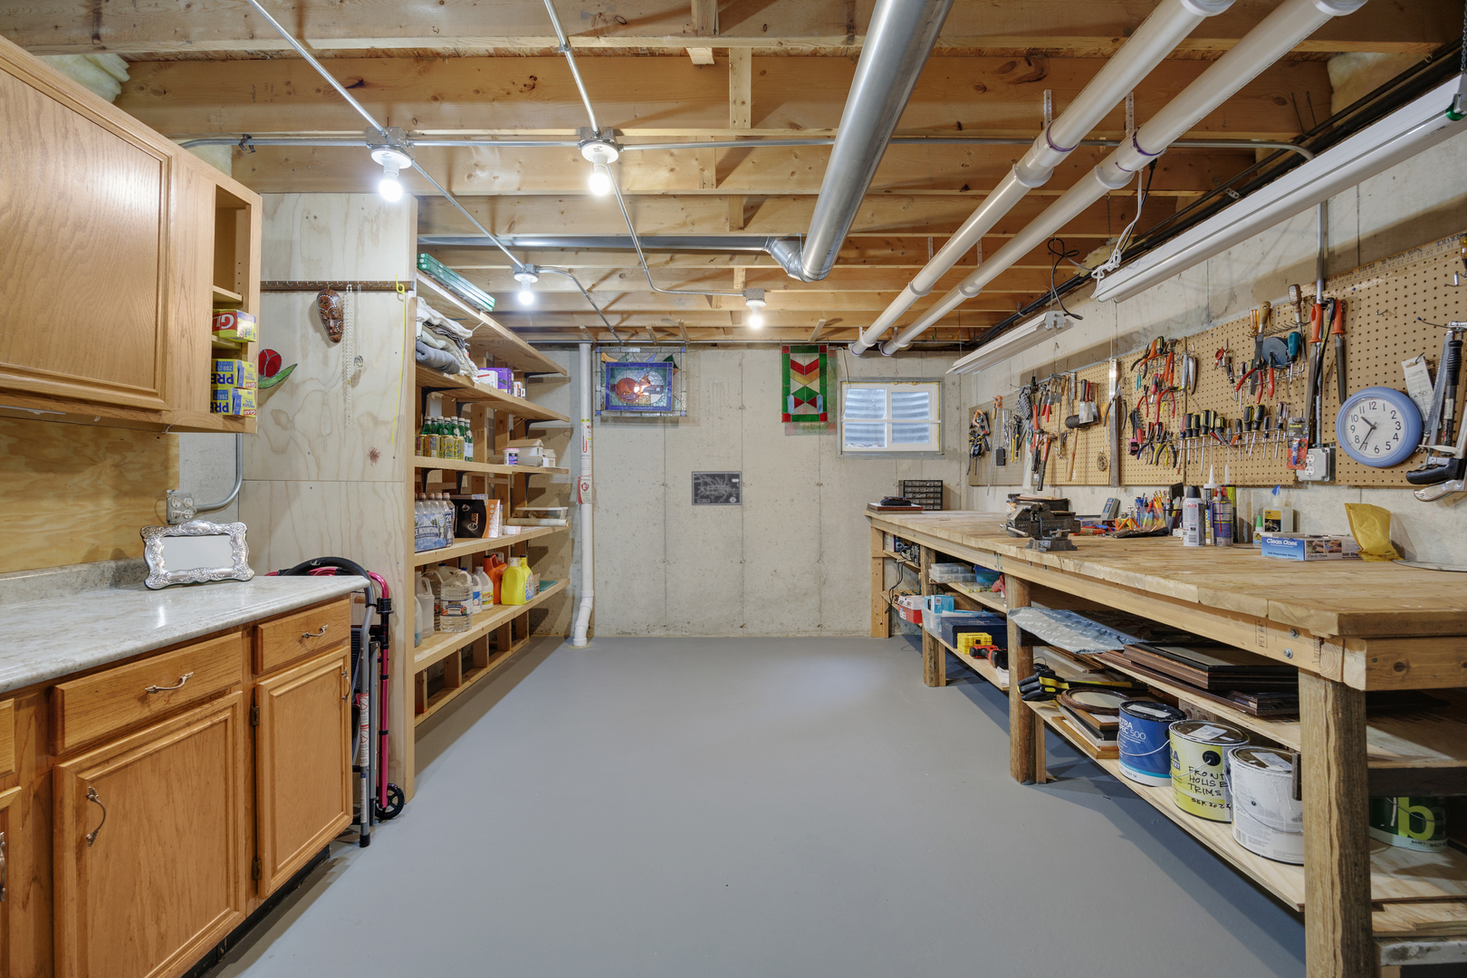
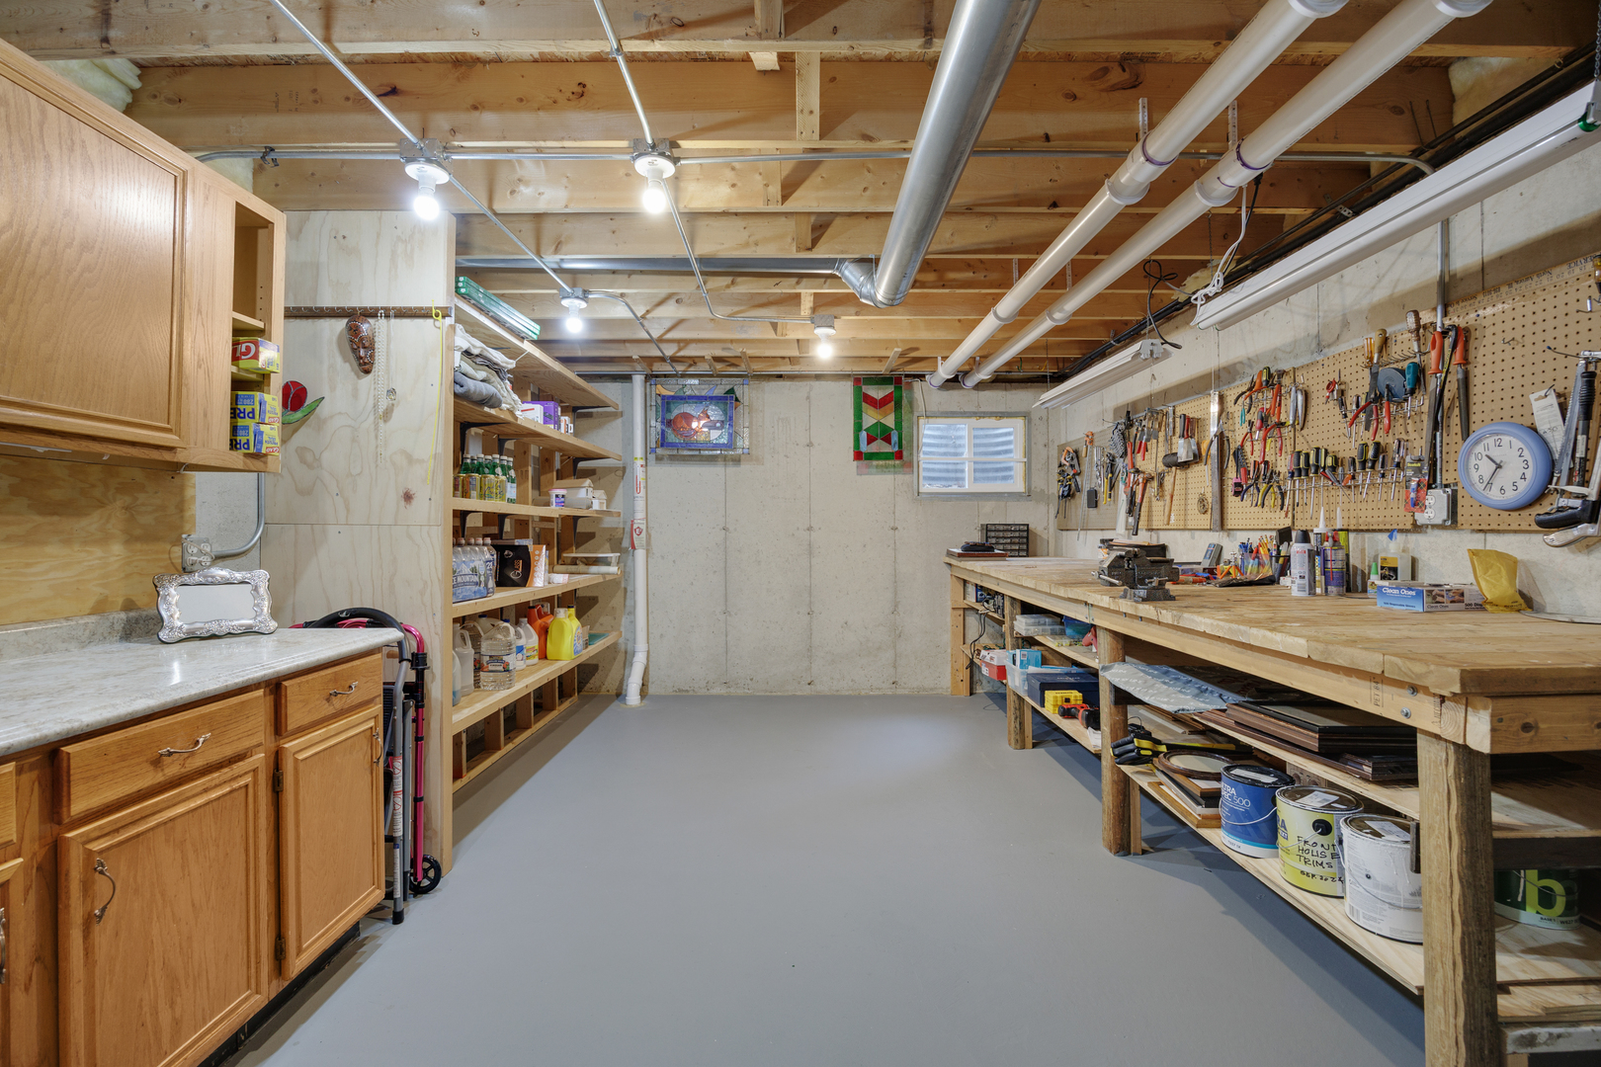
- wall art (716, 488)
